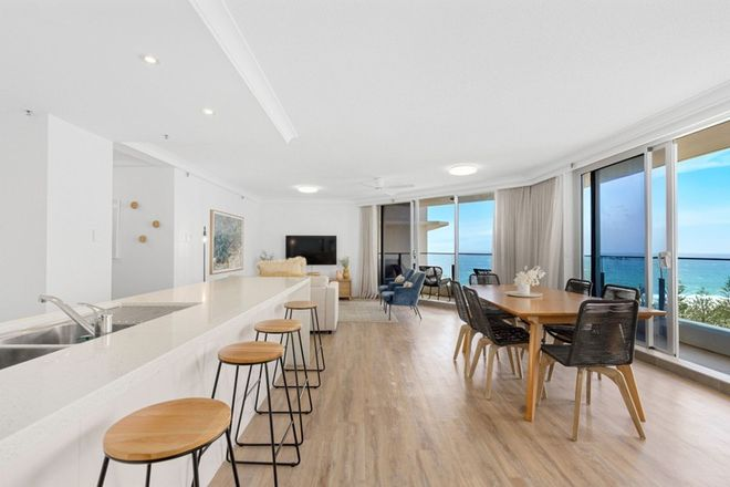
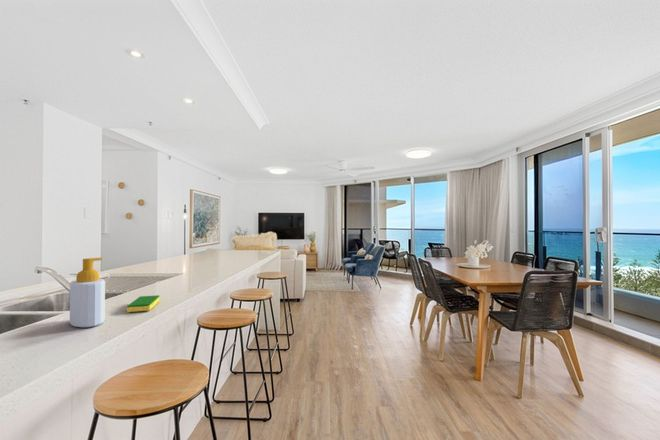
+ dish sponge (144, 303)
+ soap bottle (87, 290)
